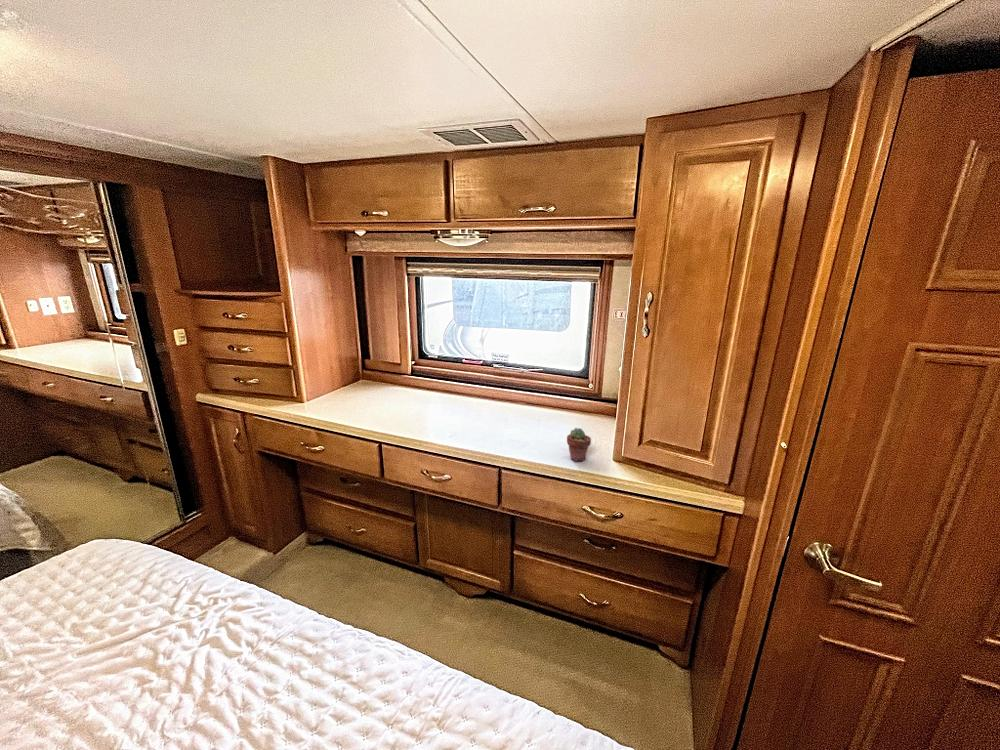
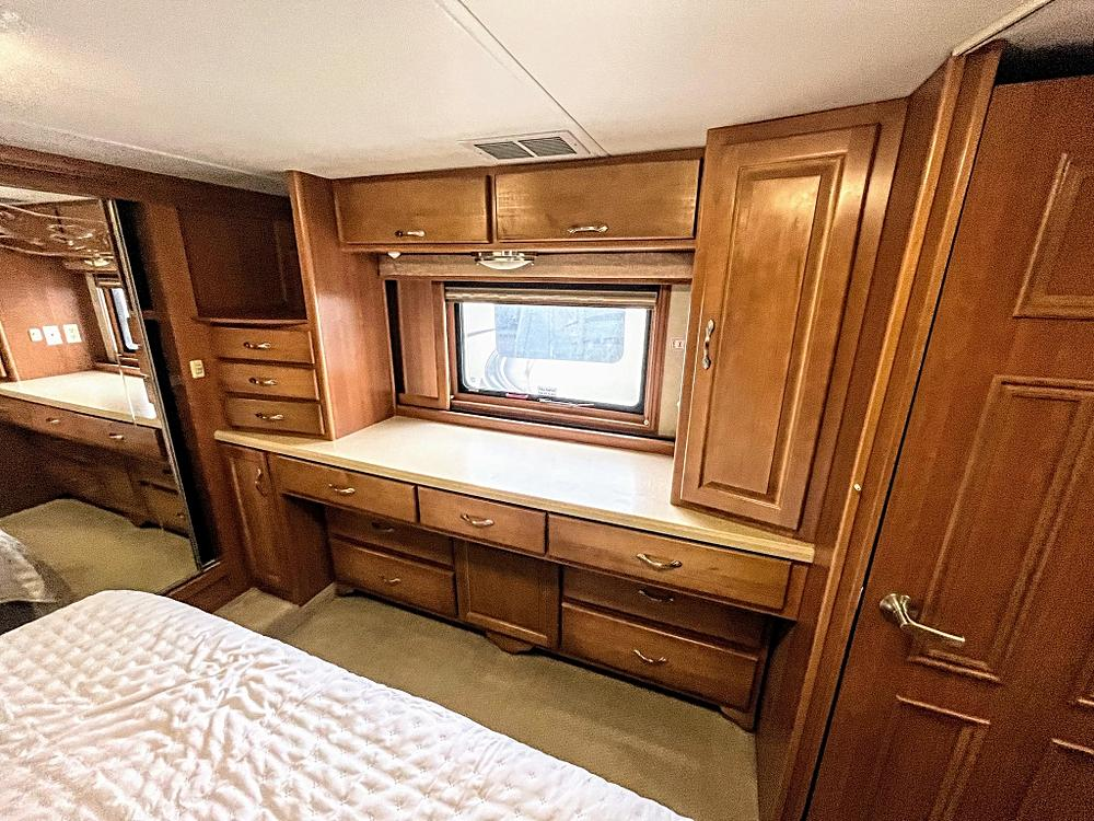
- potted succulent (578, 443)
